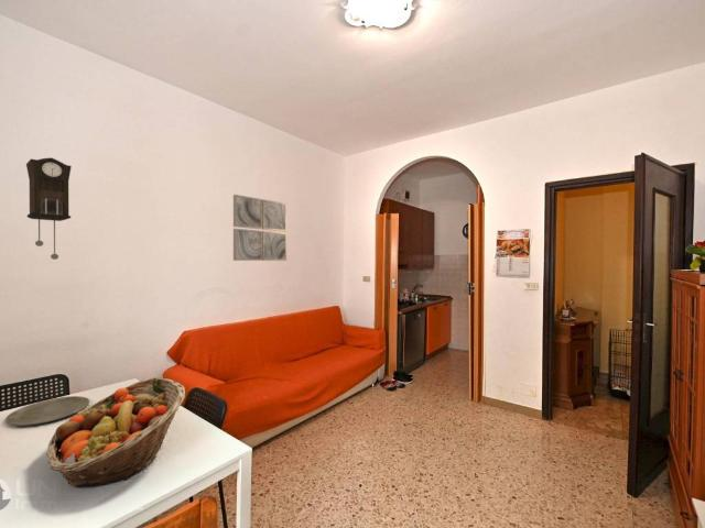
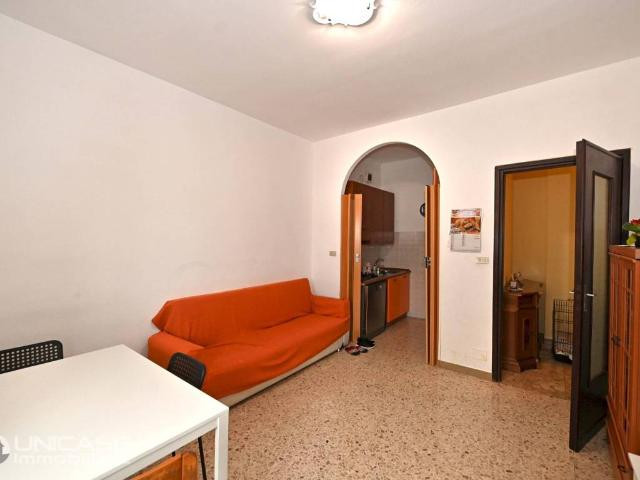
- pendulum clock (48, 209)
- plate (50, 410)
- wall art (262, 229)
- fruit basket (121, 426)
